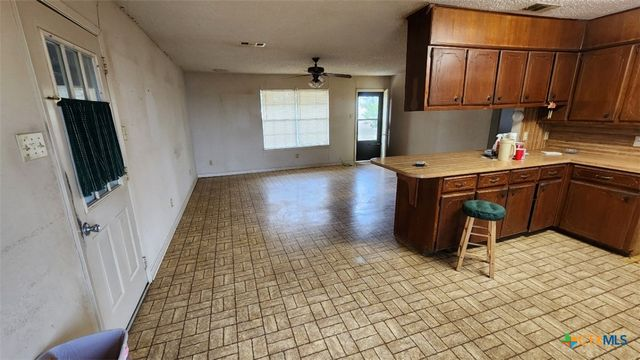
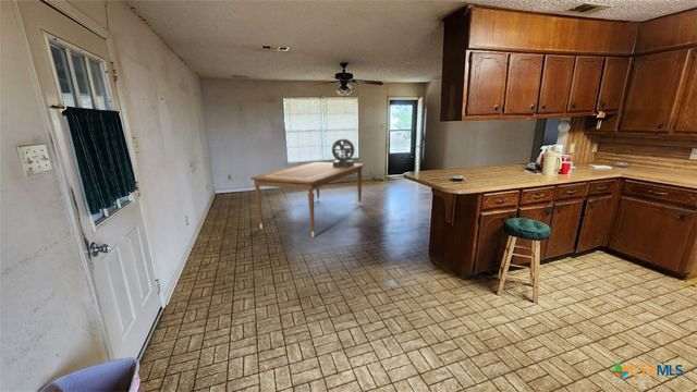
+ dining table (314, 194)
+ shelf unit (342, 152)
